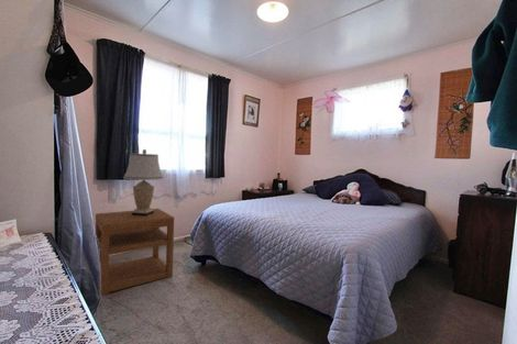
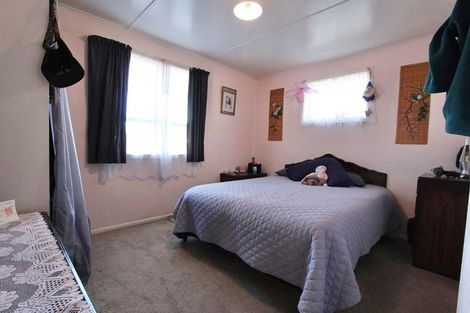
- nightstand (134, 245)
- table lamp (143, 181)
